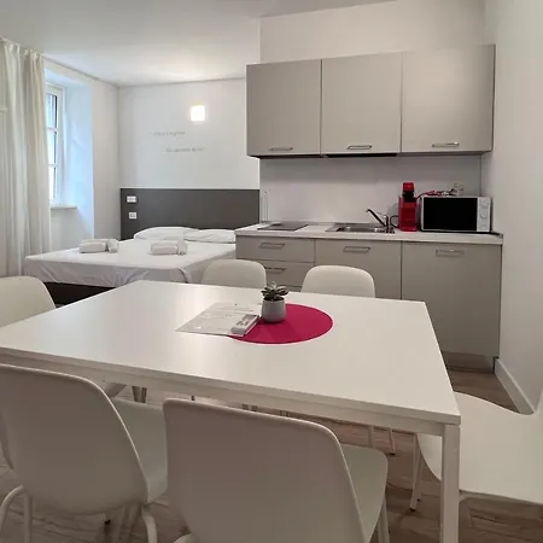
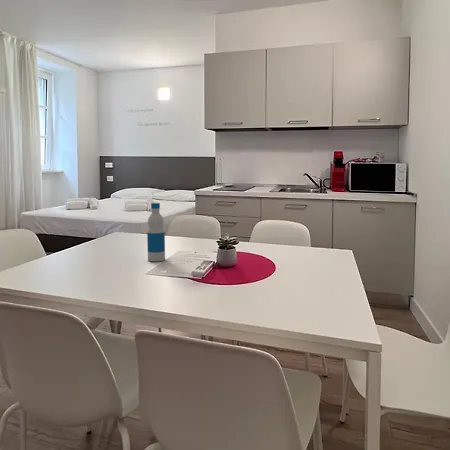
+ bottle (155, 231)
